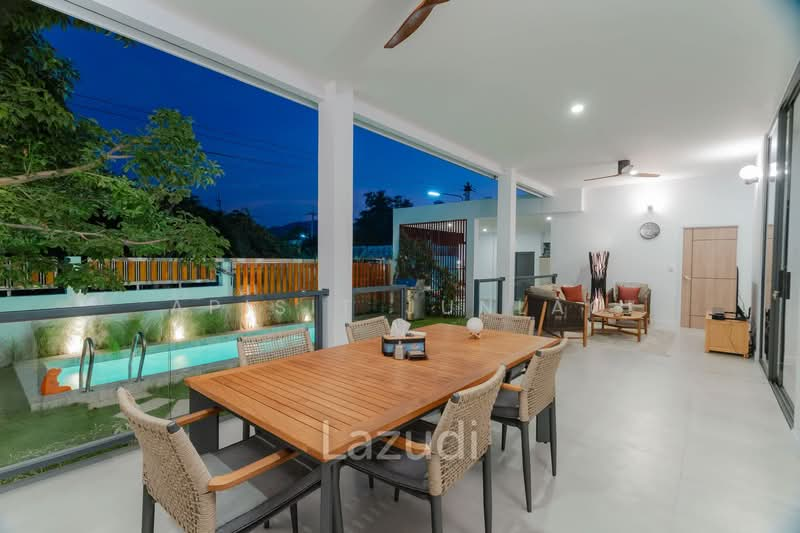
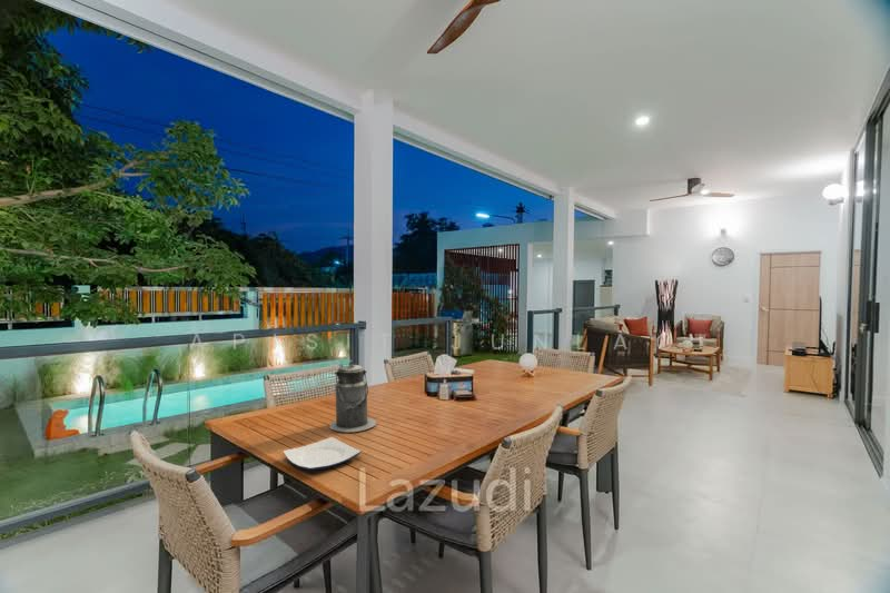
+ plate (322, 455)
+ canister (353, 393)
